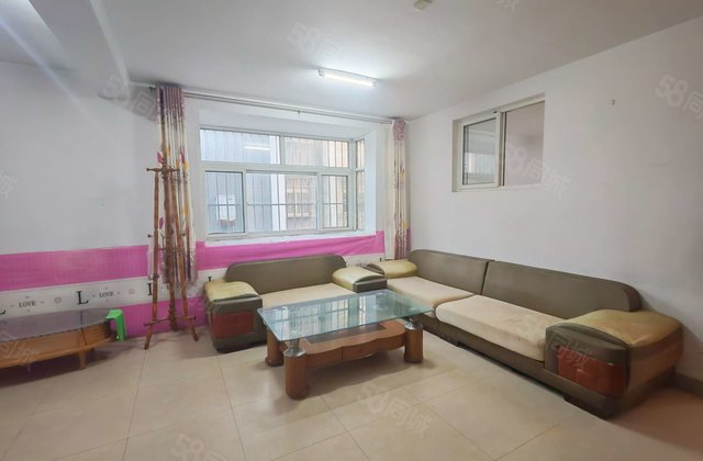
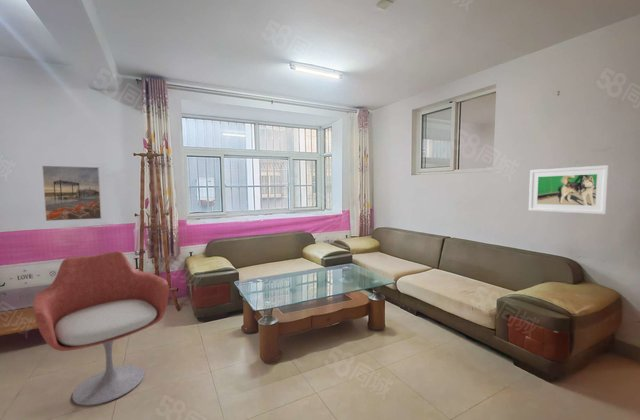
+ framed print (565, 190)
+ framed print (73, 193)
+ armchair (107, 323)
